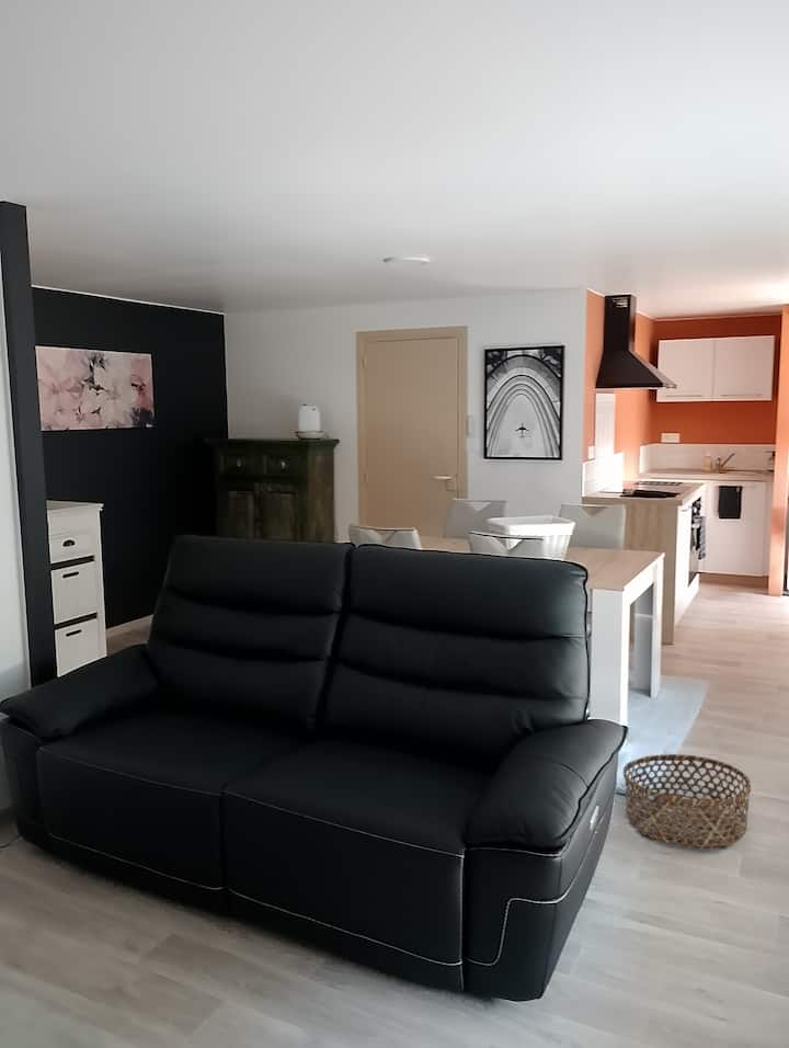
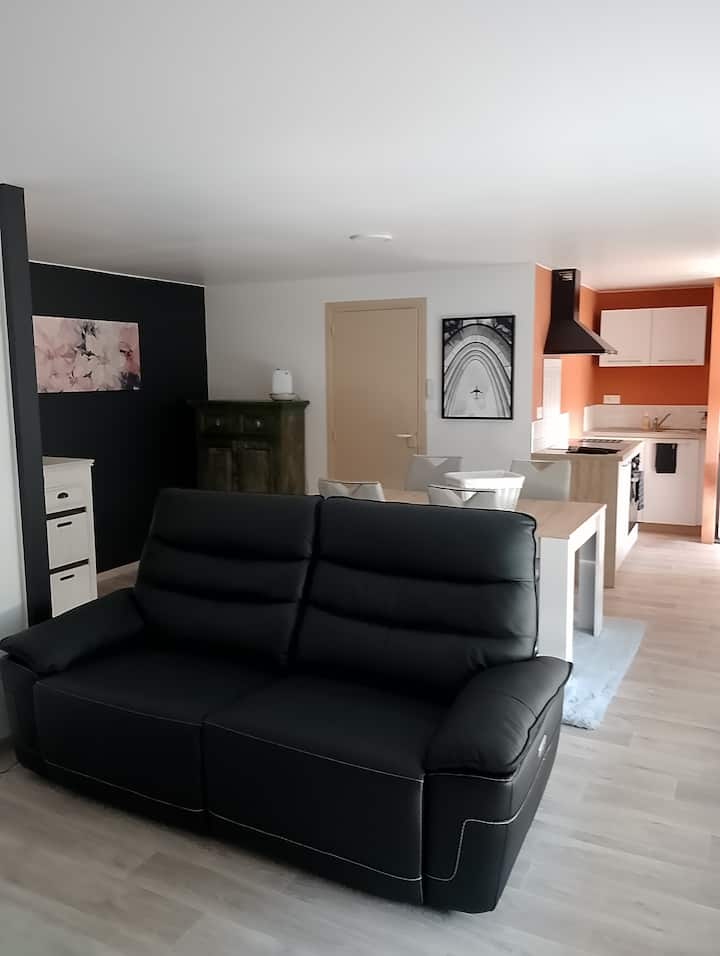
- basket (685, 799)
